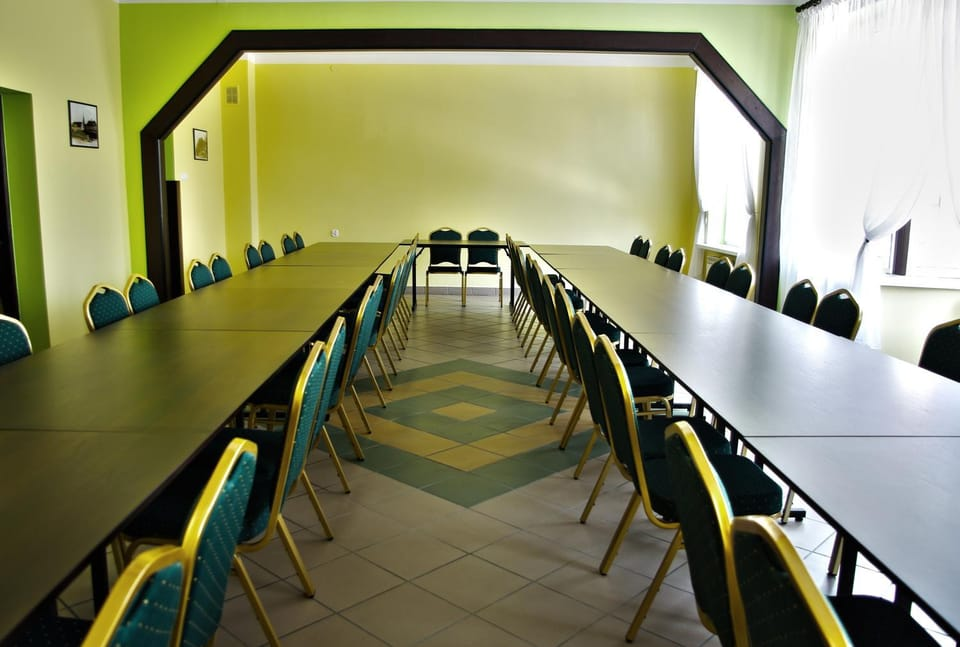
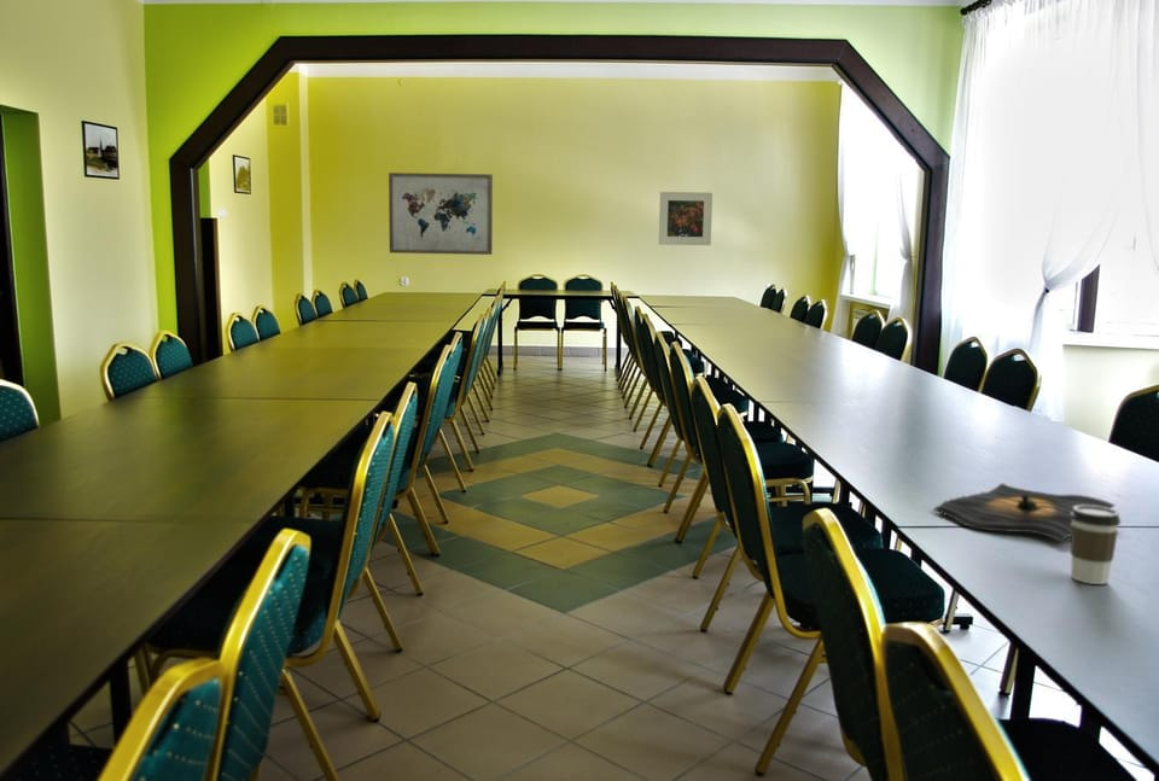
+ wall art (439, 214)
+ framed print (685, 218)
+ coffee cup (1093, 544)
+ tequila (1024, 503)
